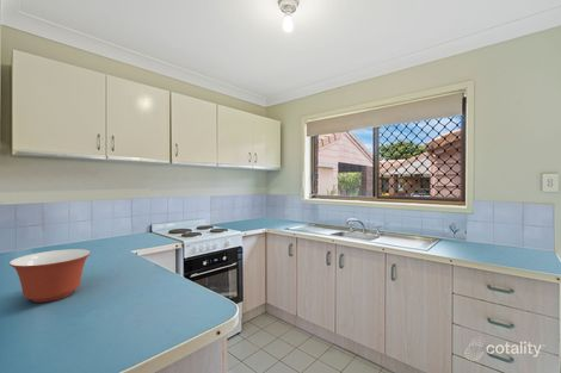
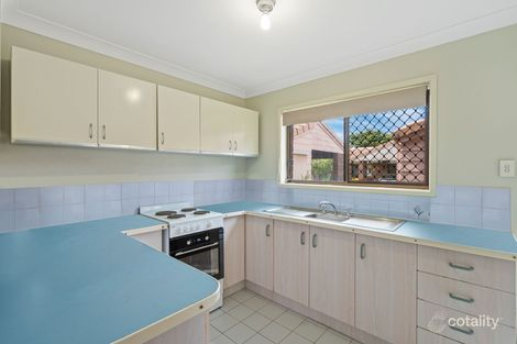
- mixing bowl (53, 275)
